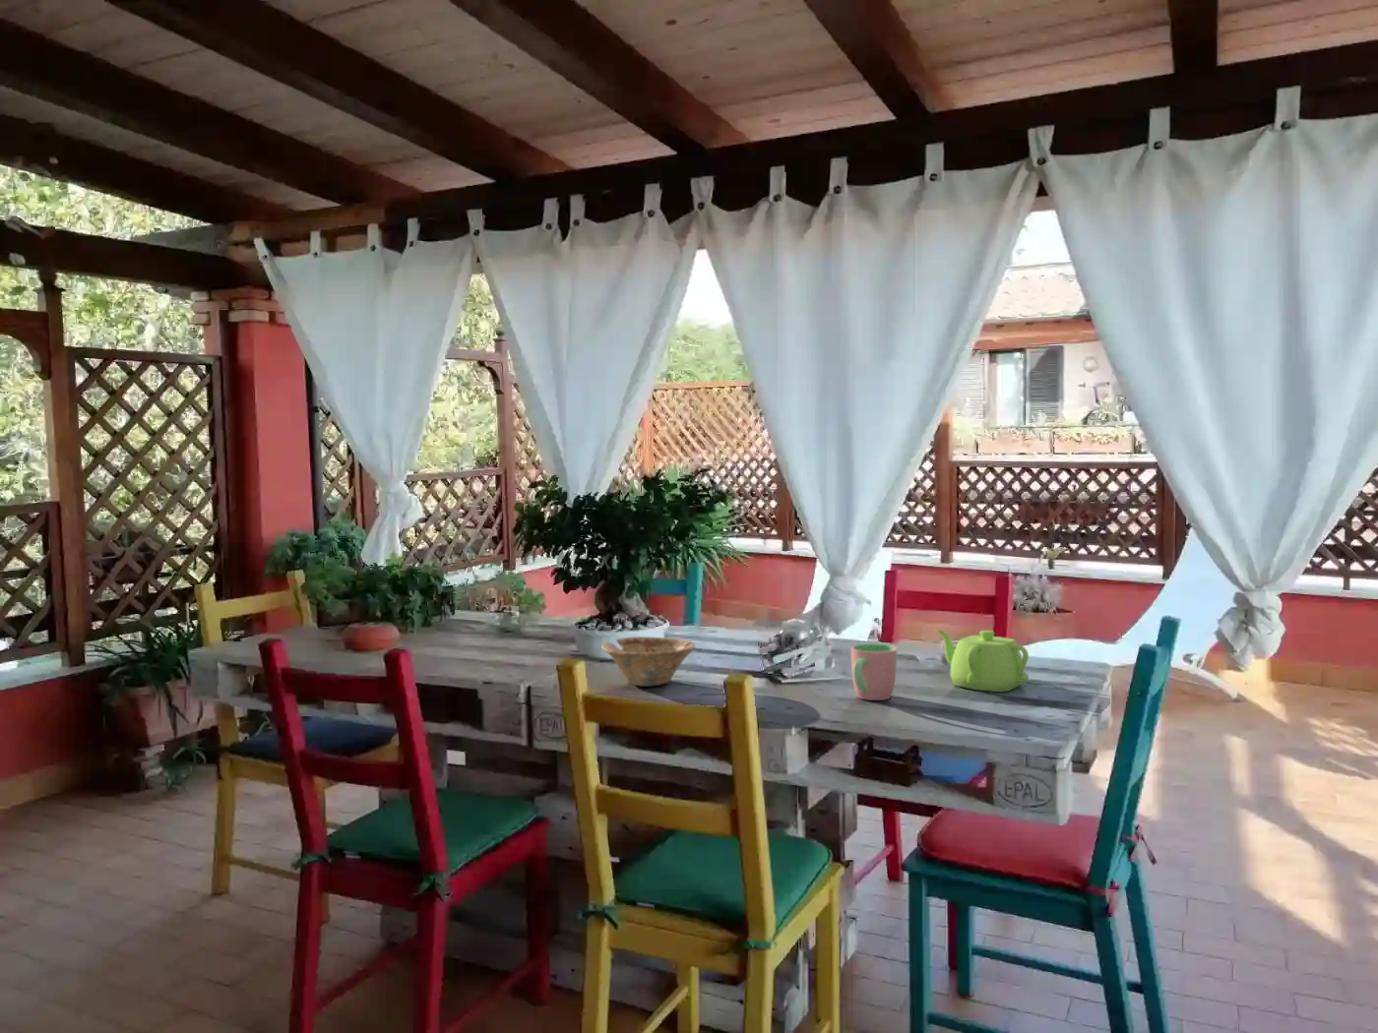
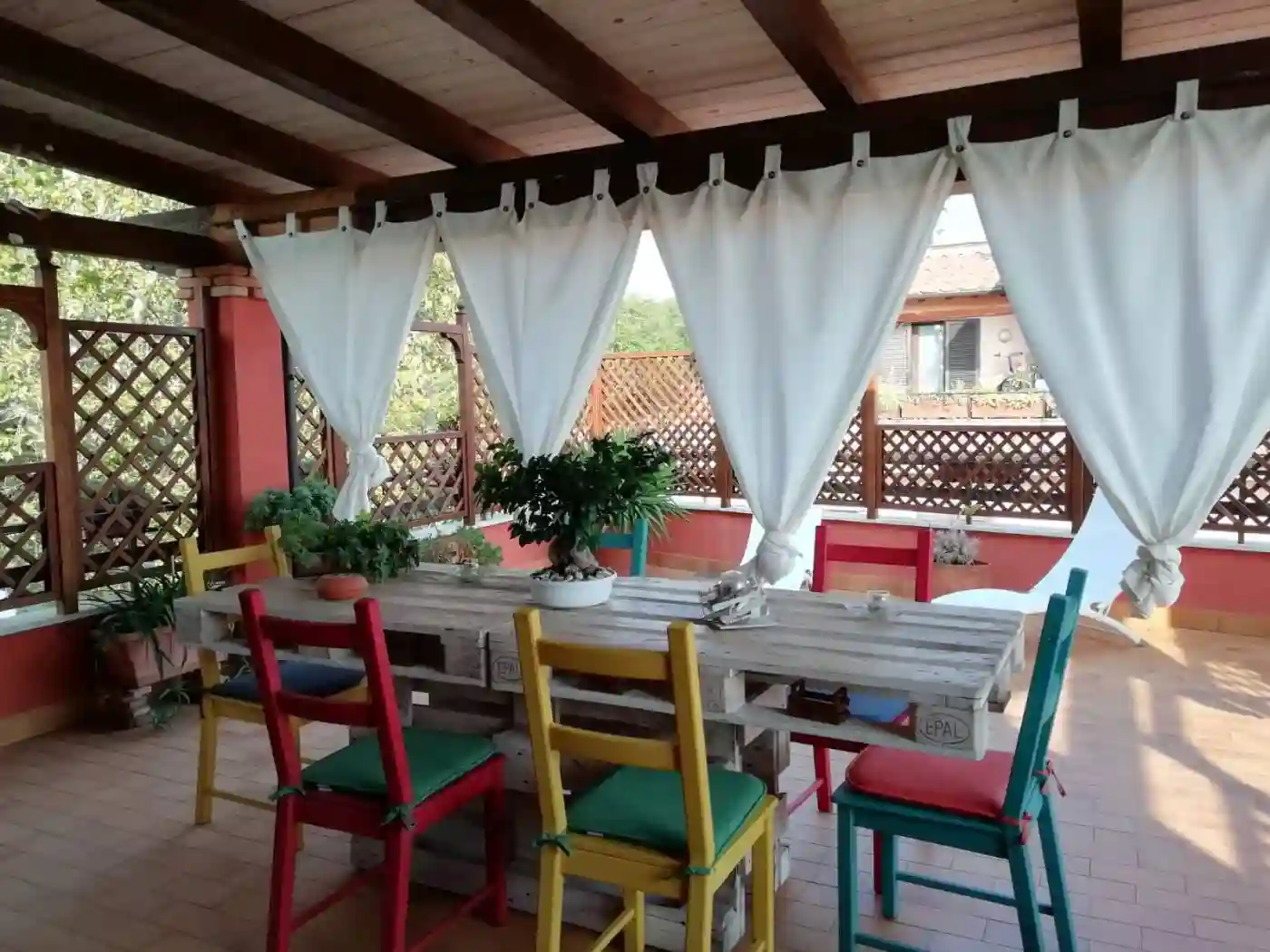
- cup (870, 673)
- teapot (981, 656)
- dish (650, 662)
